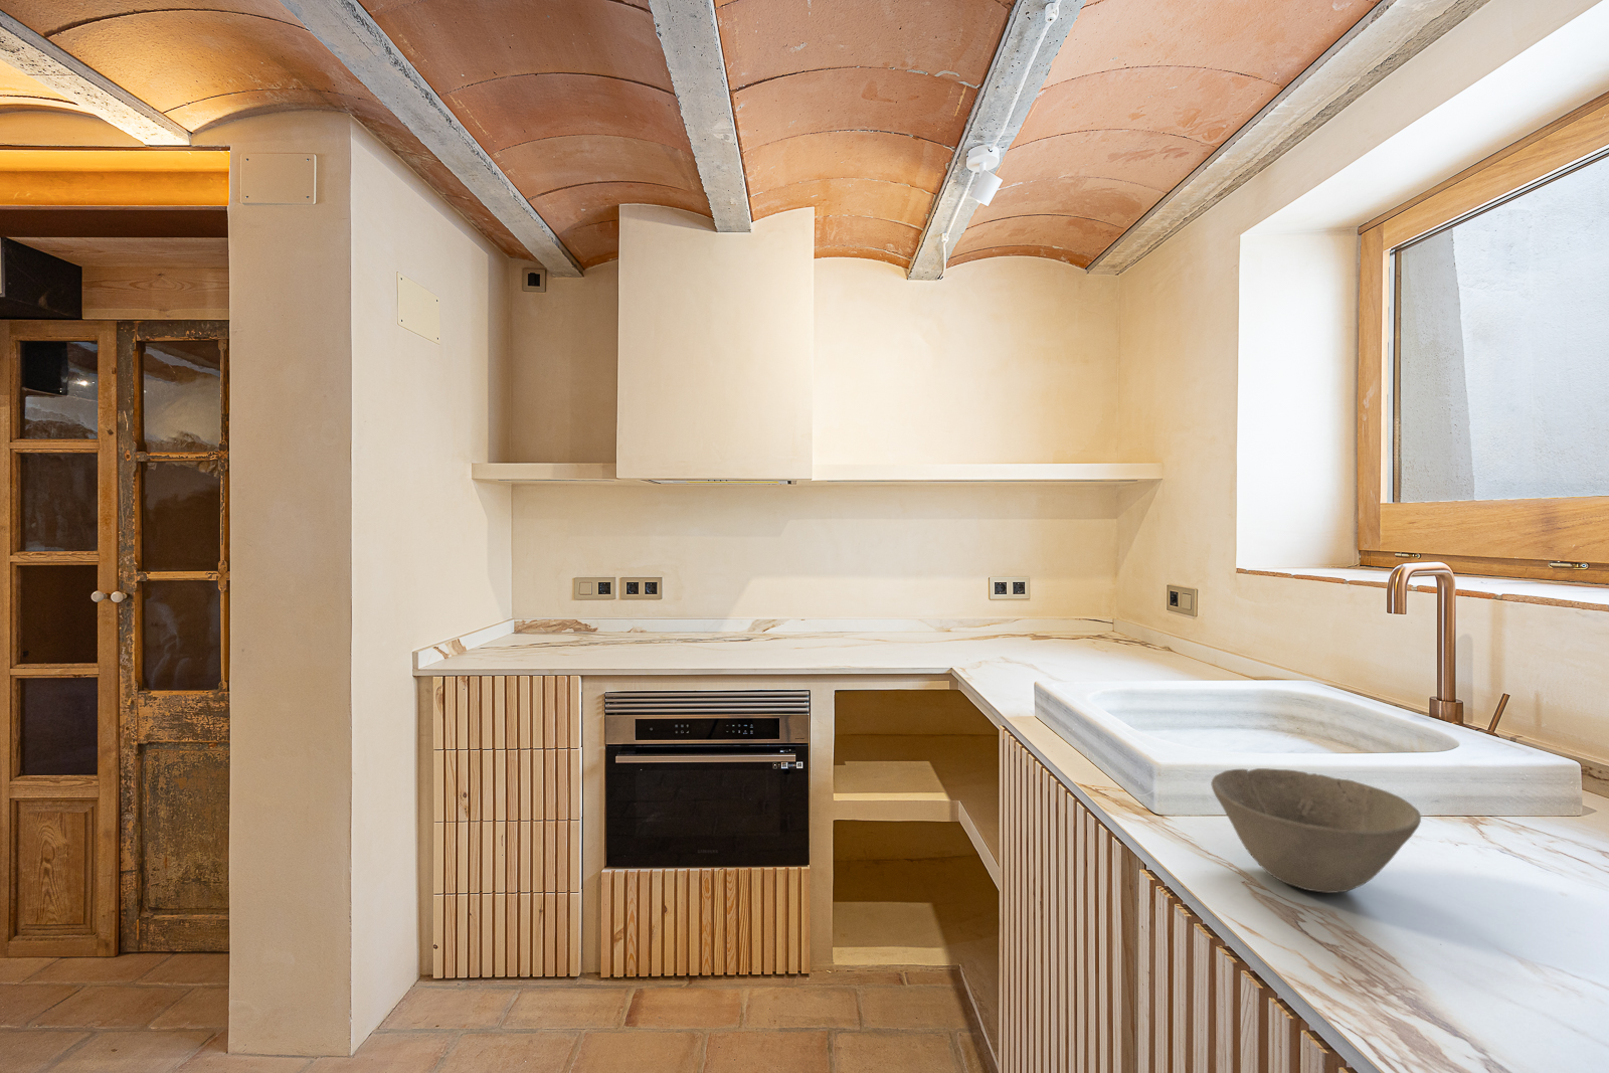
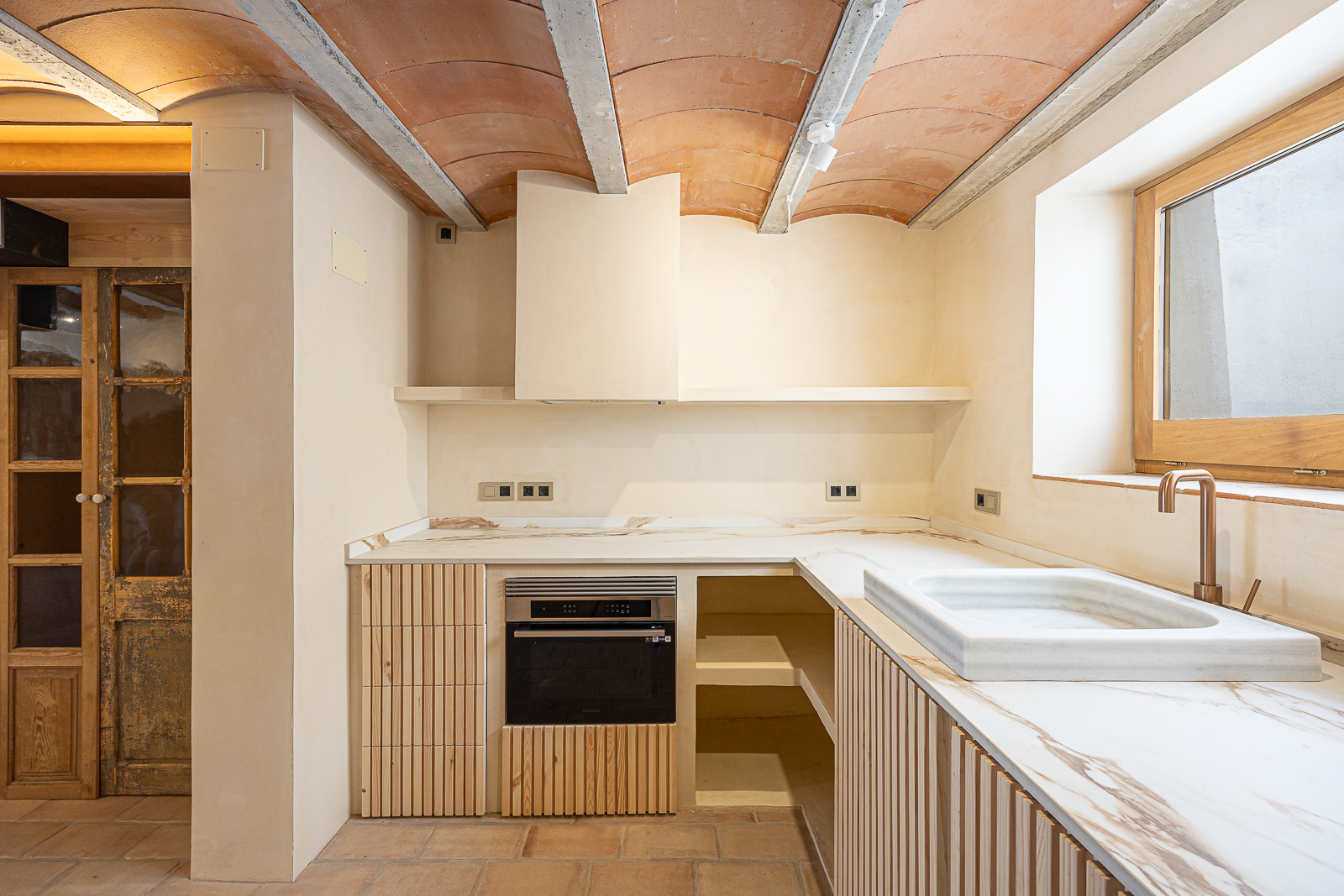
- bowl (1307, 837)
